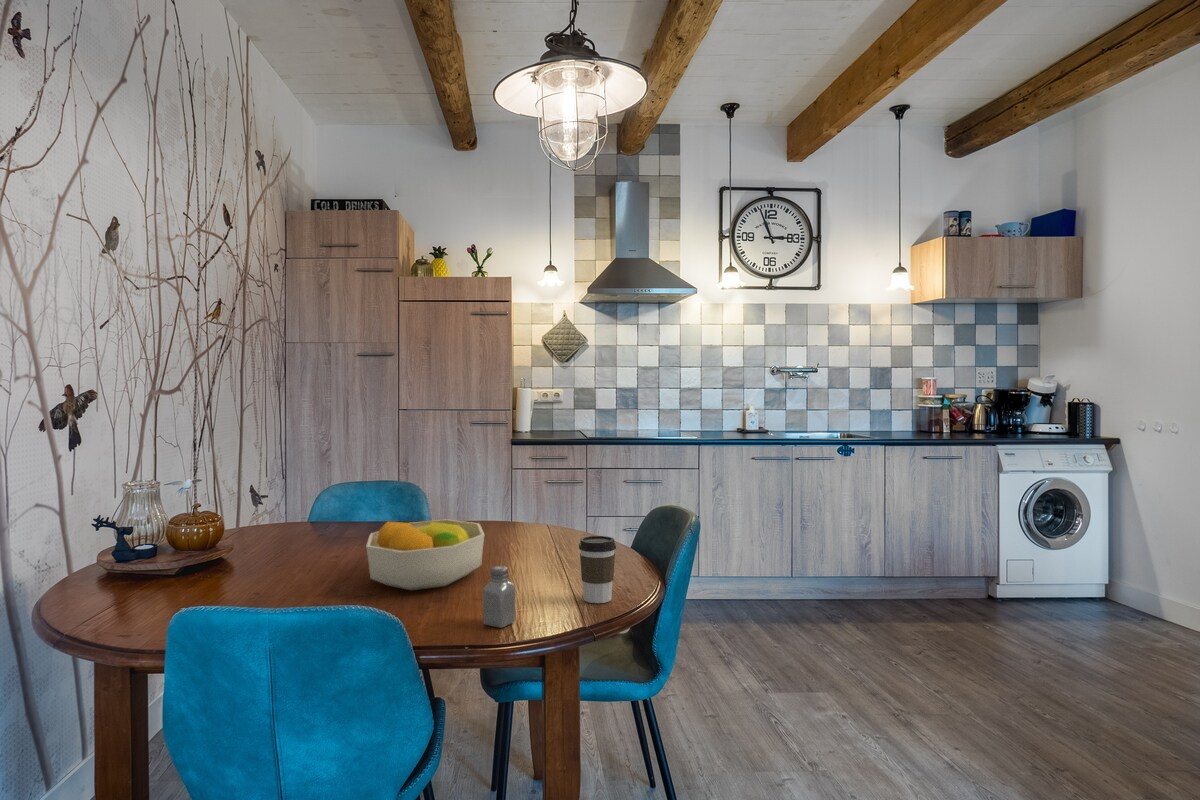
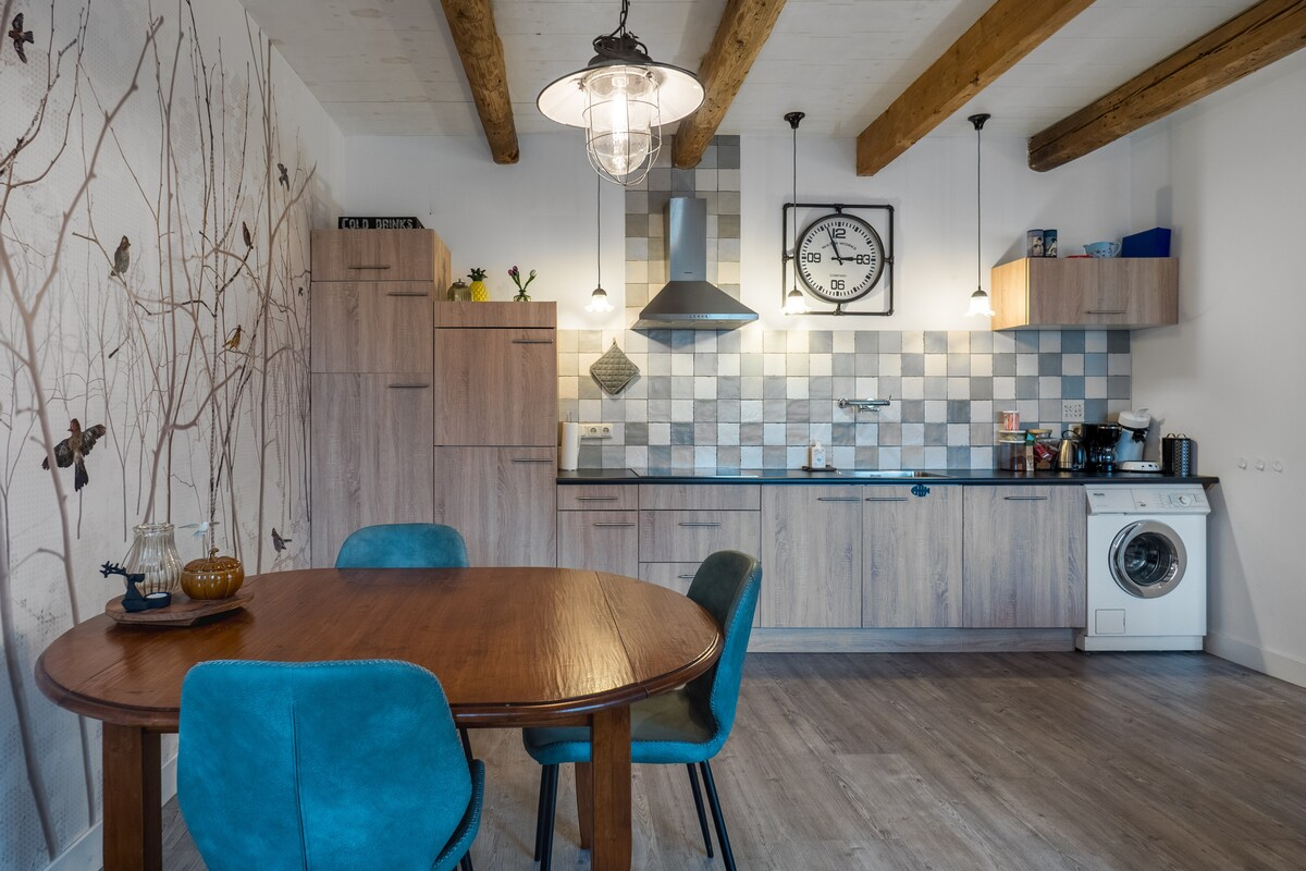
- coffee cup (597, 569)
- fruit bowl (427, 545)
- saltshaker (499, 595)
